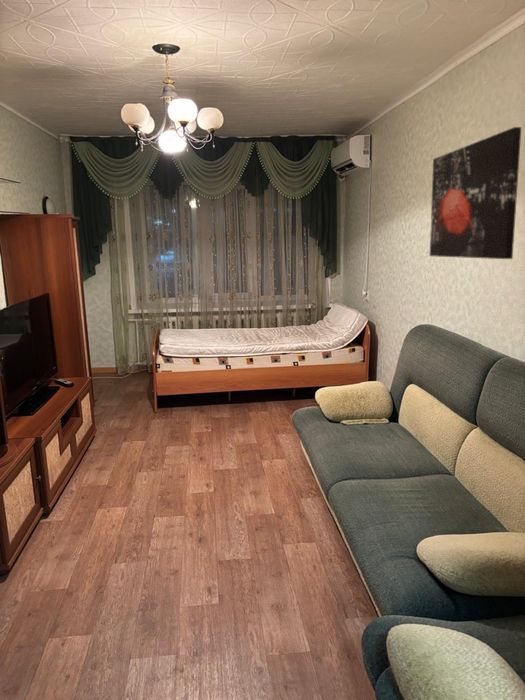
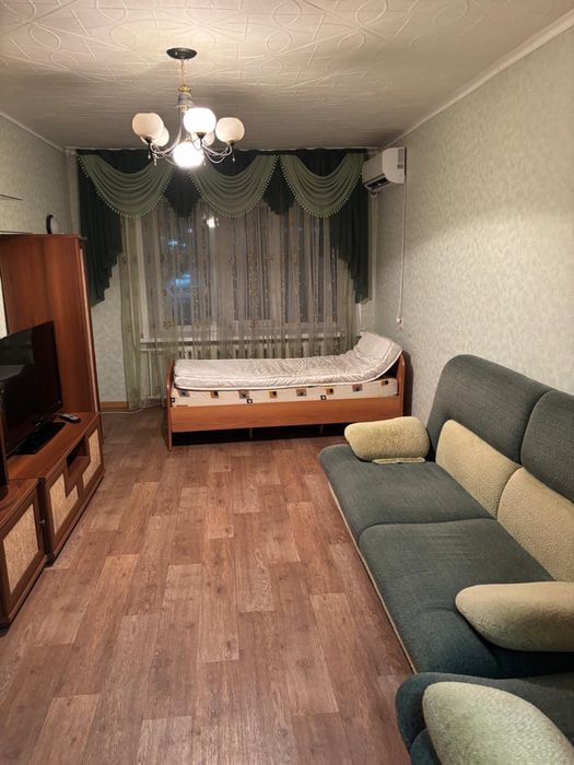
- wall art (467, 202)
